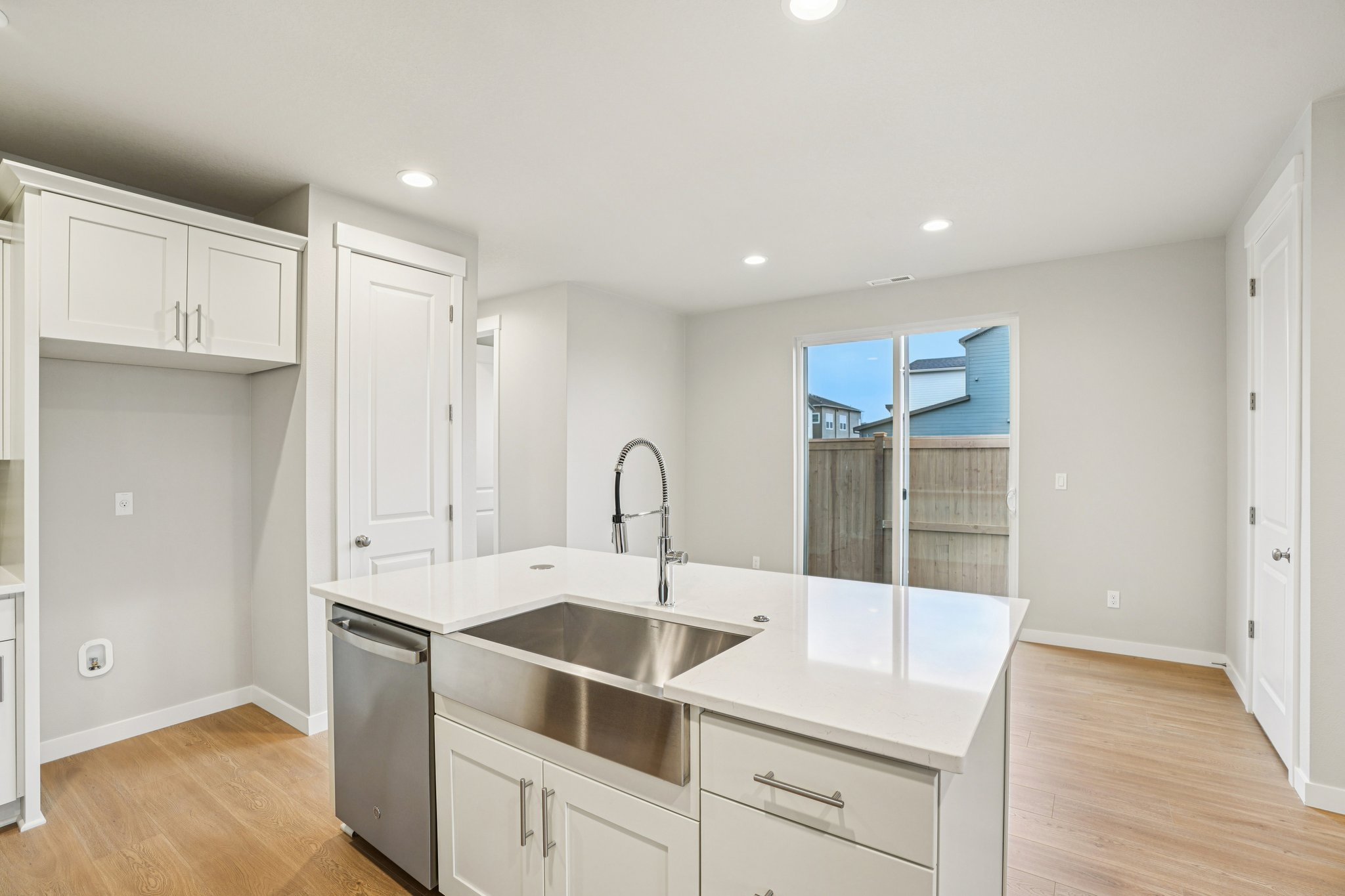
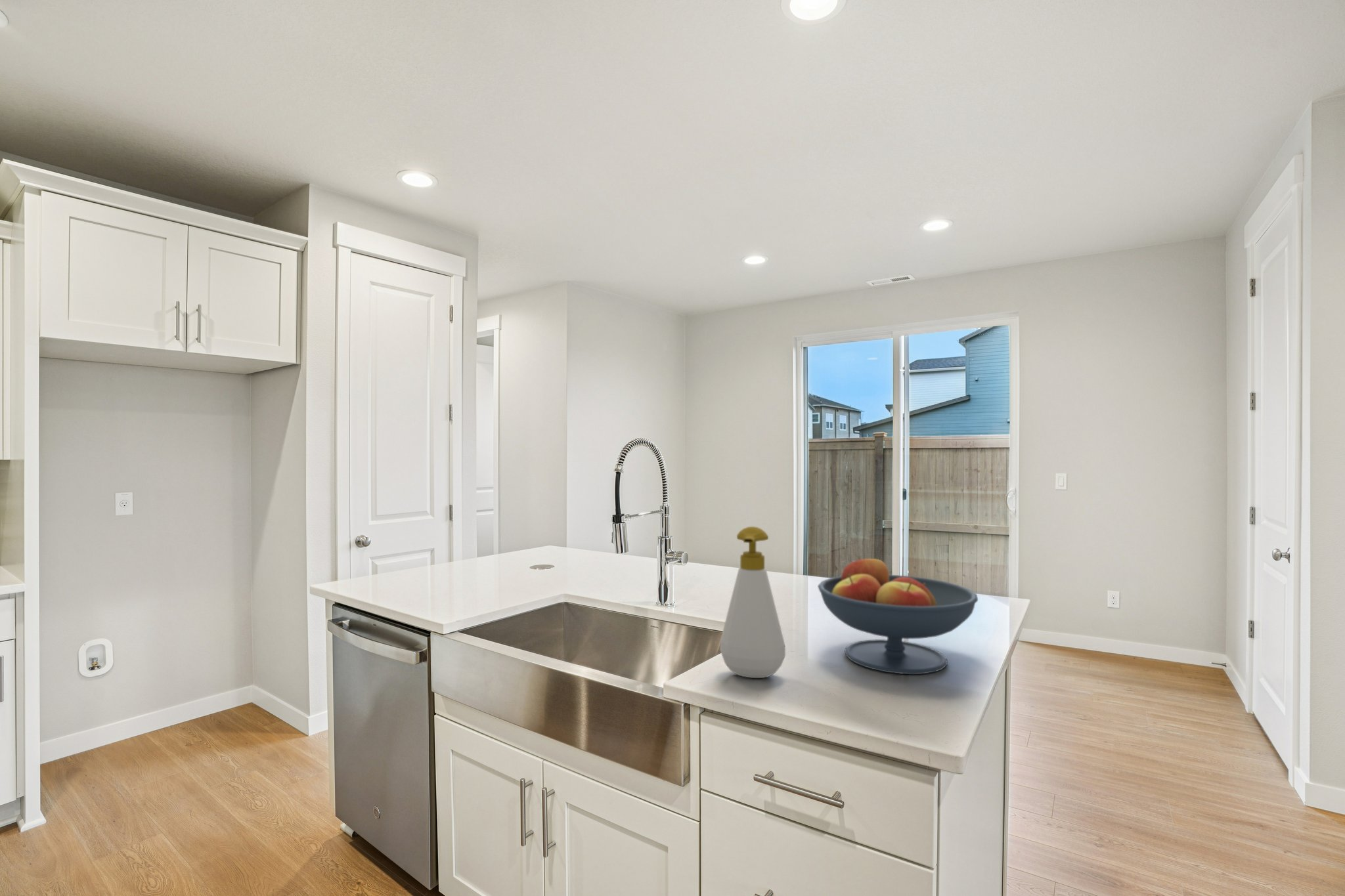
+ fruit bowl (894, 611)
+ soap bottle (751, 601)
